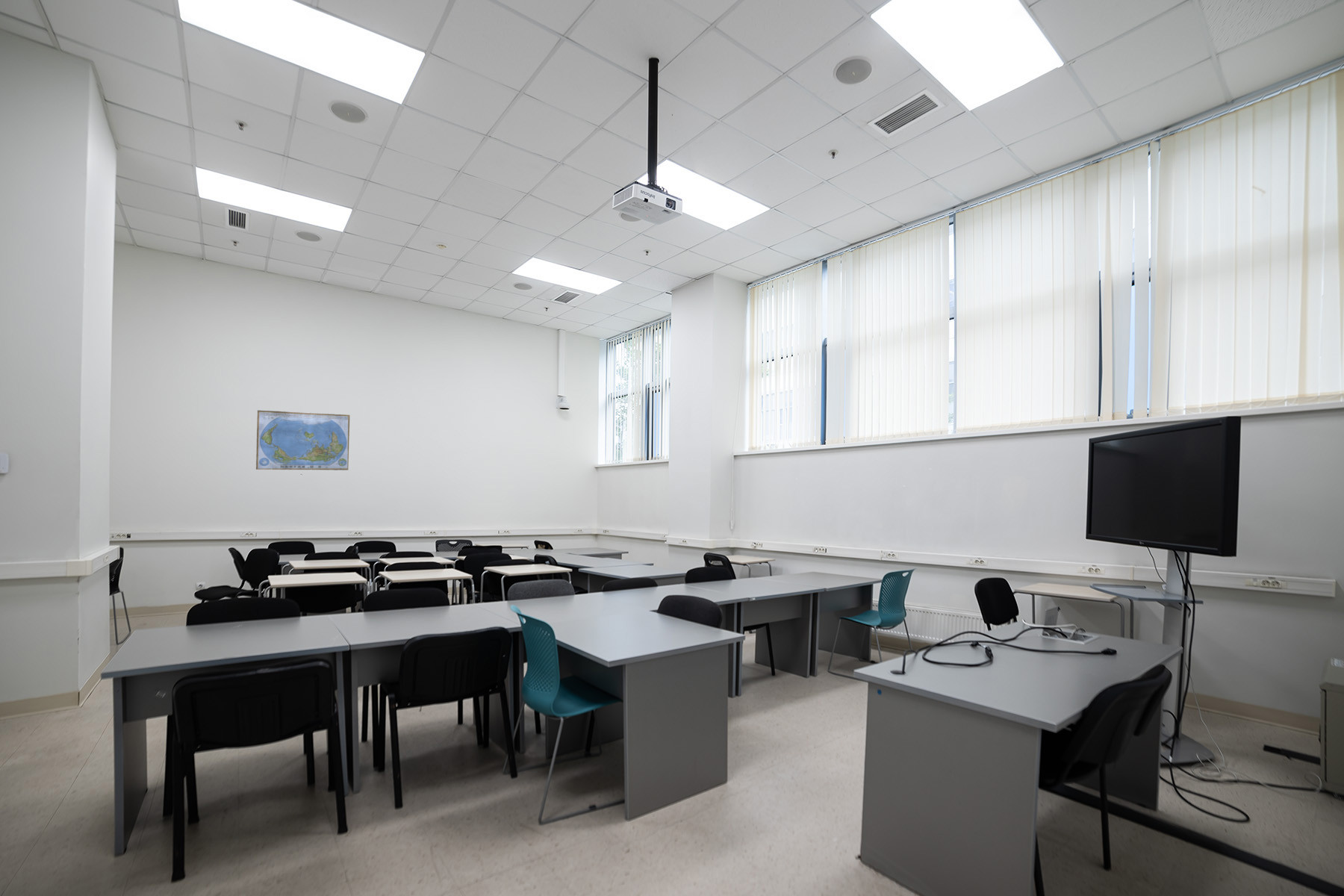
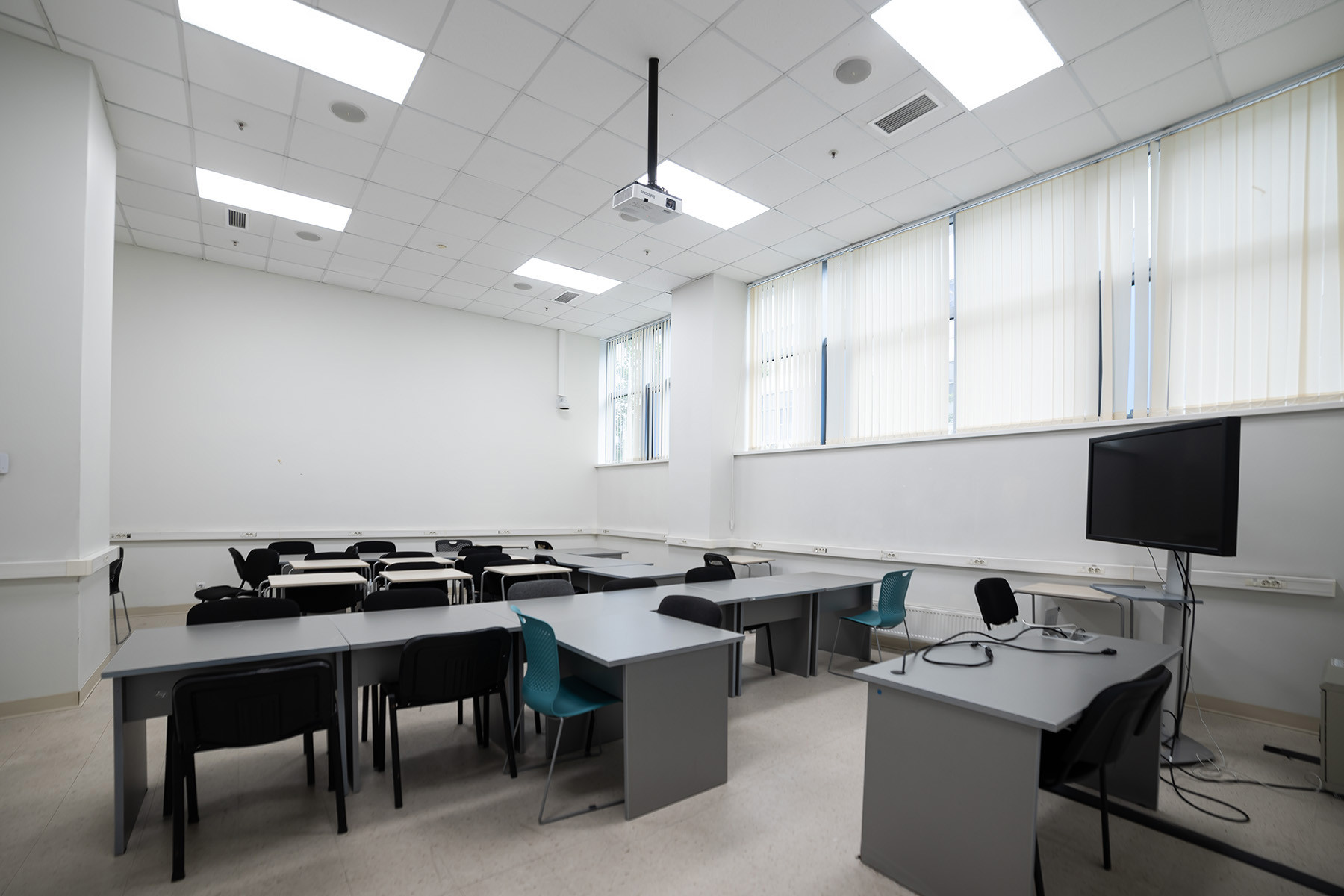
- world map (305, 441)
